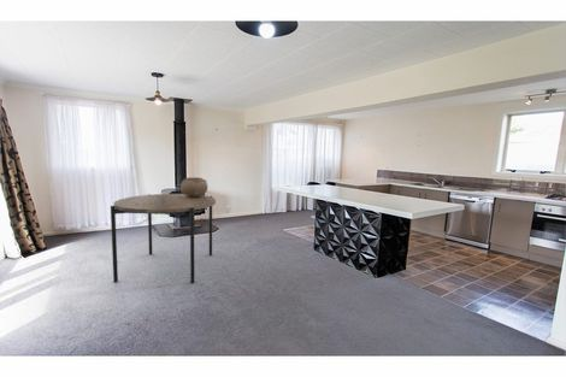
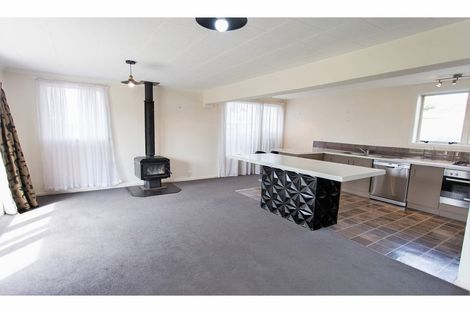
- ceramic pot (194, 187)
- dining table (151, 234)
